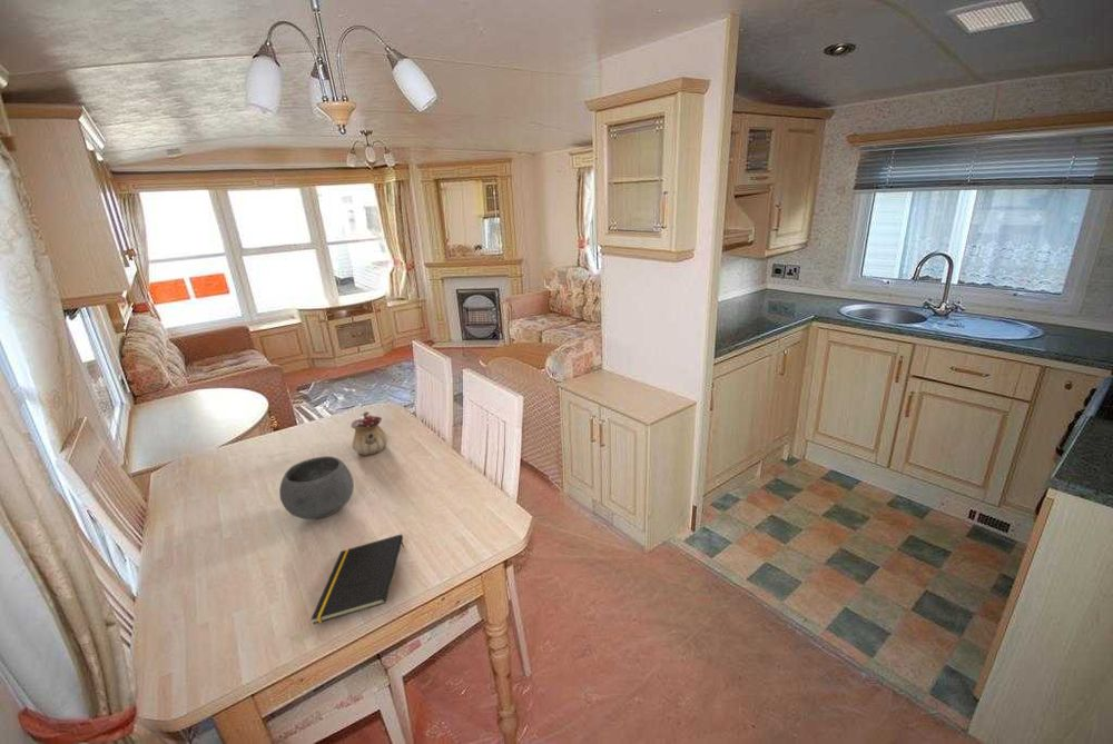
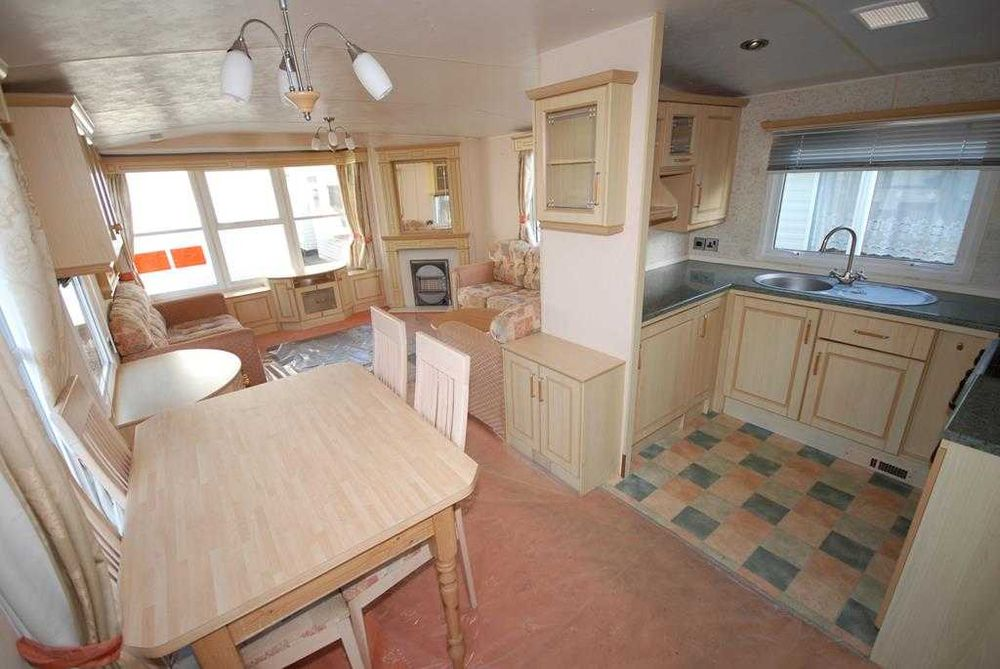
- notepad (361, 575)
- teapot (367, 429)
- bowl (317, 489)
